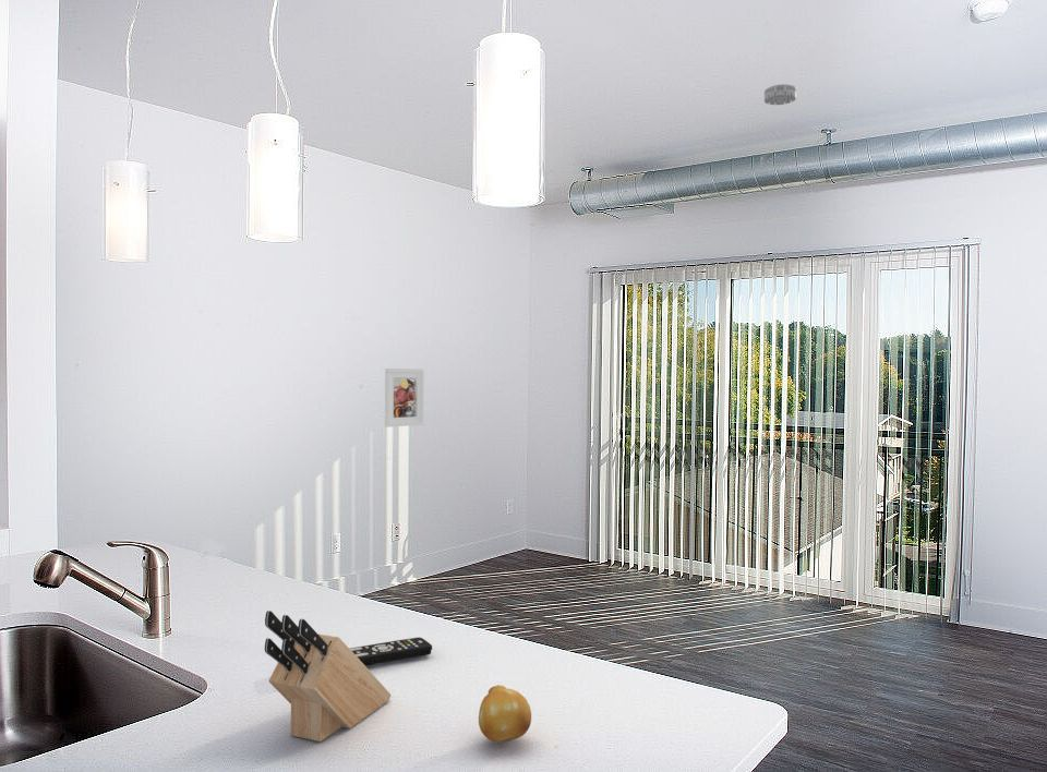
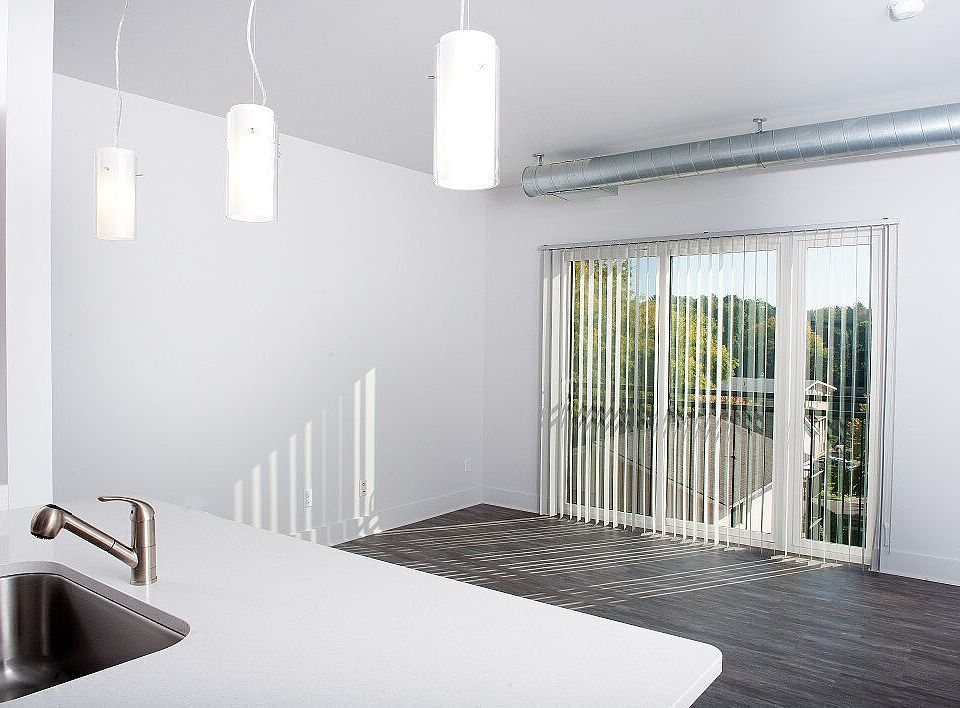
- knife block (326, 660)
- fruit (504, 715)
- remote control (365, 656)
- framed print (405, 397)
- smoke detector (780, 94)
